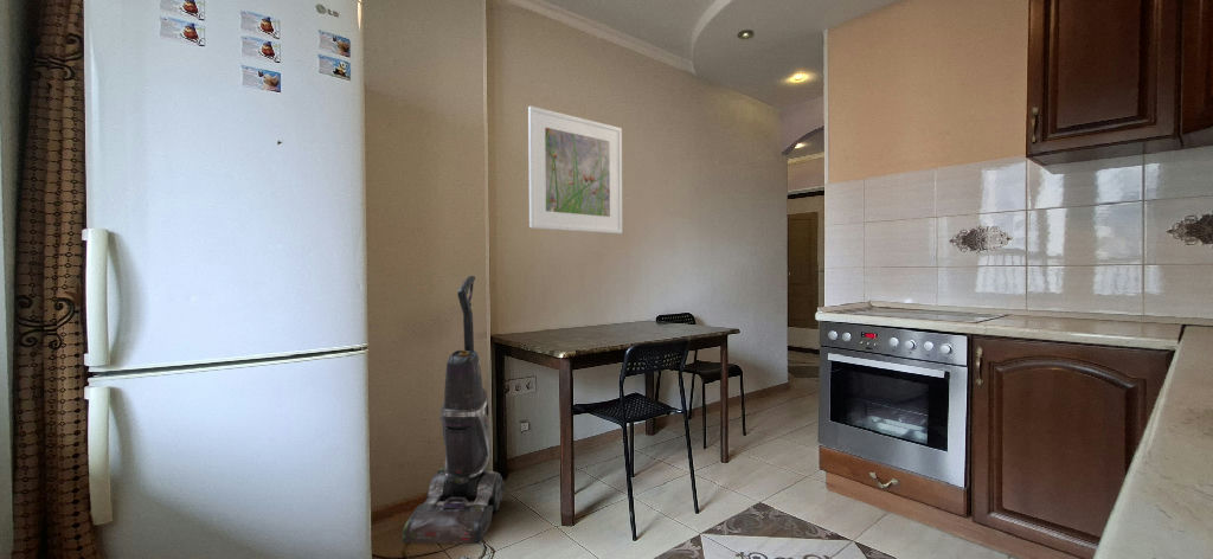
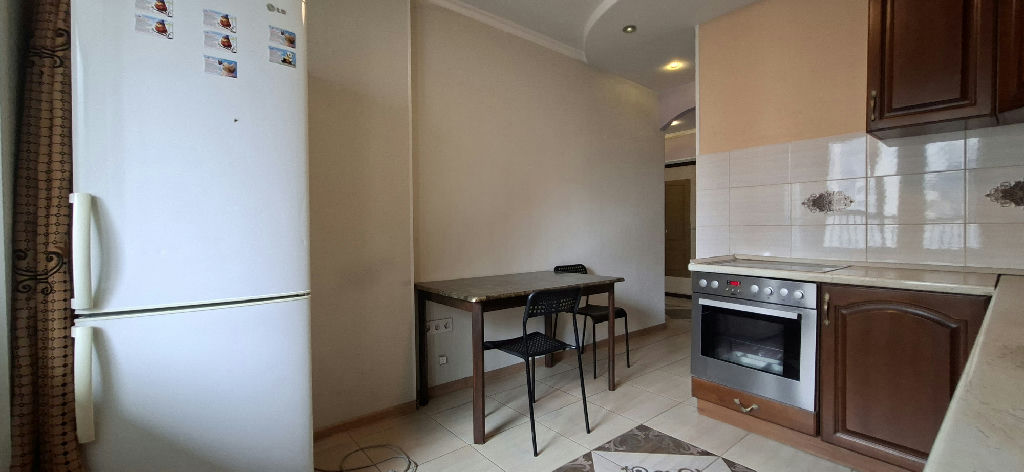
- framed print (578, 174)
- vacuum cleaner (456, 397)
